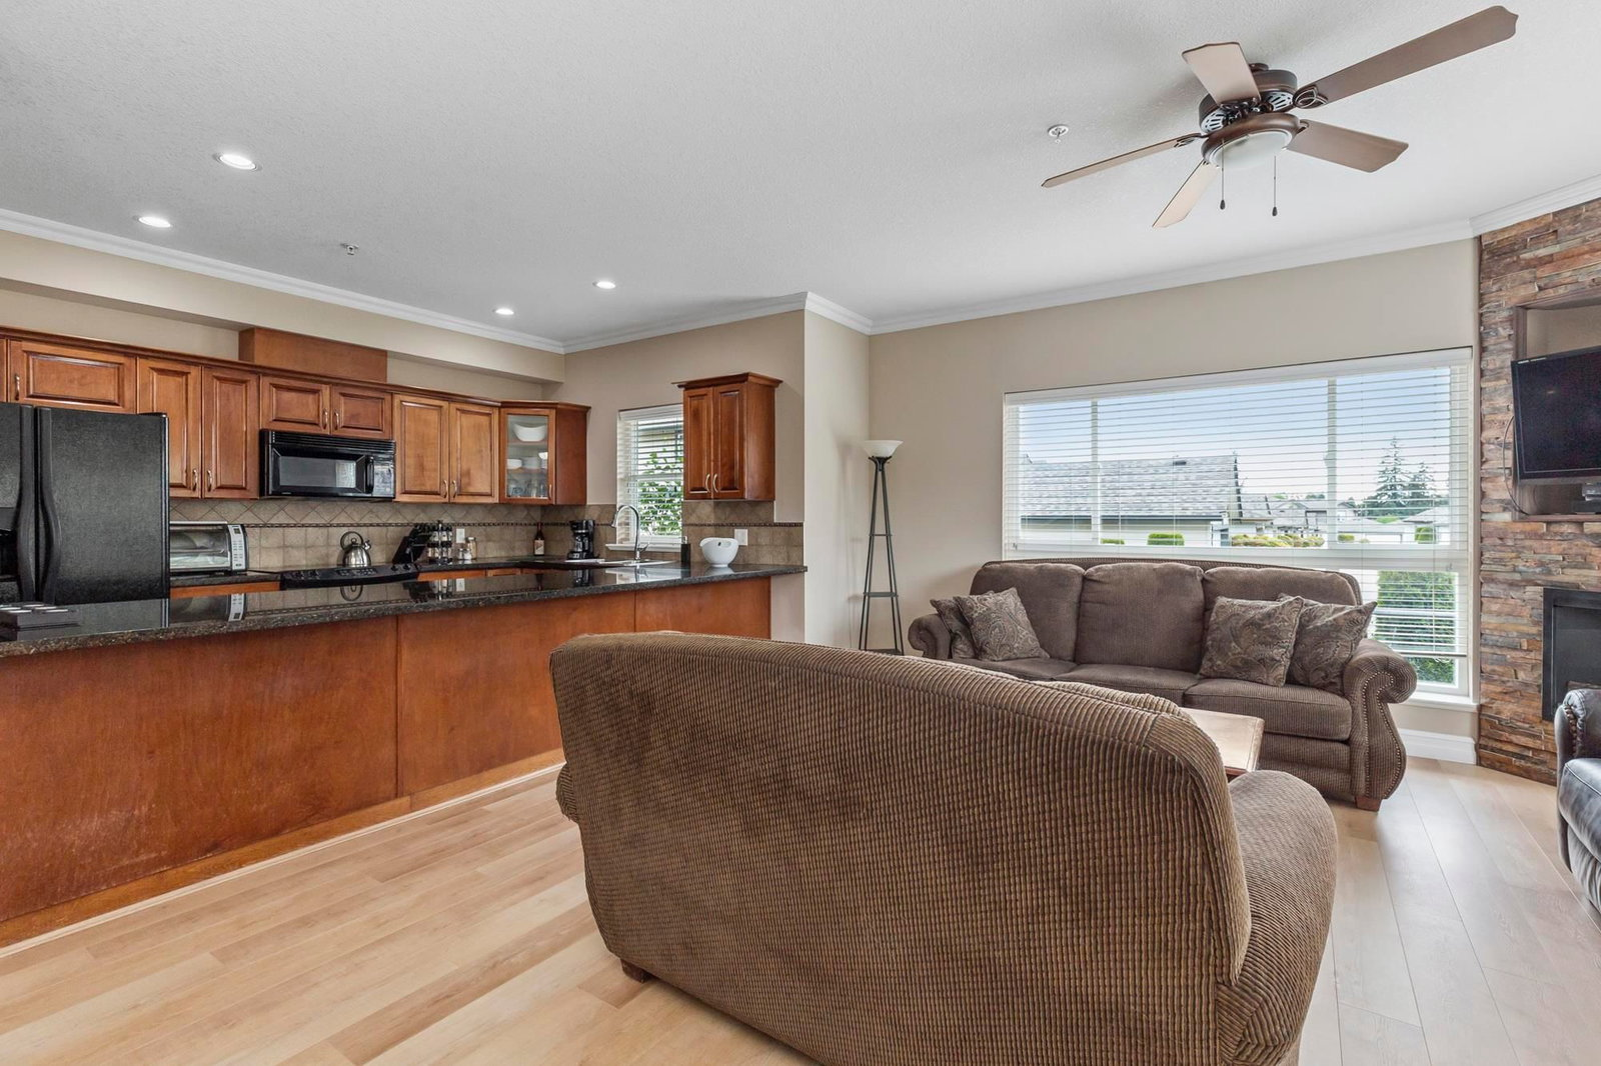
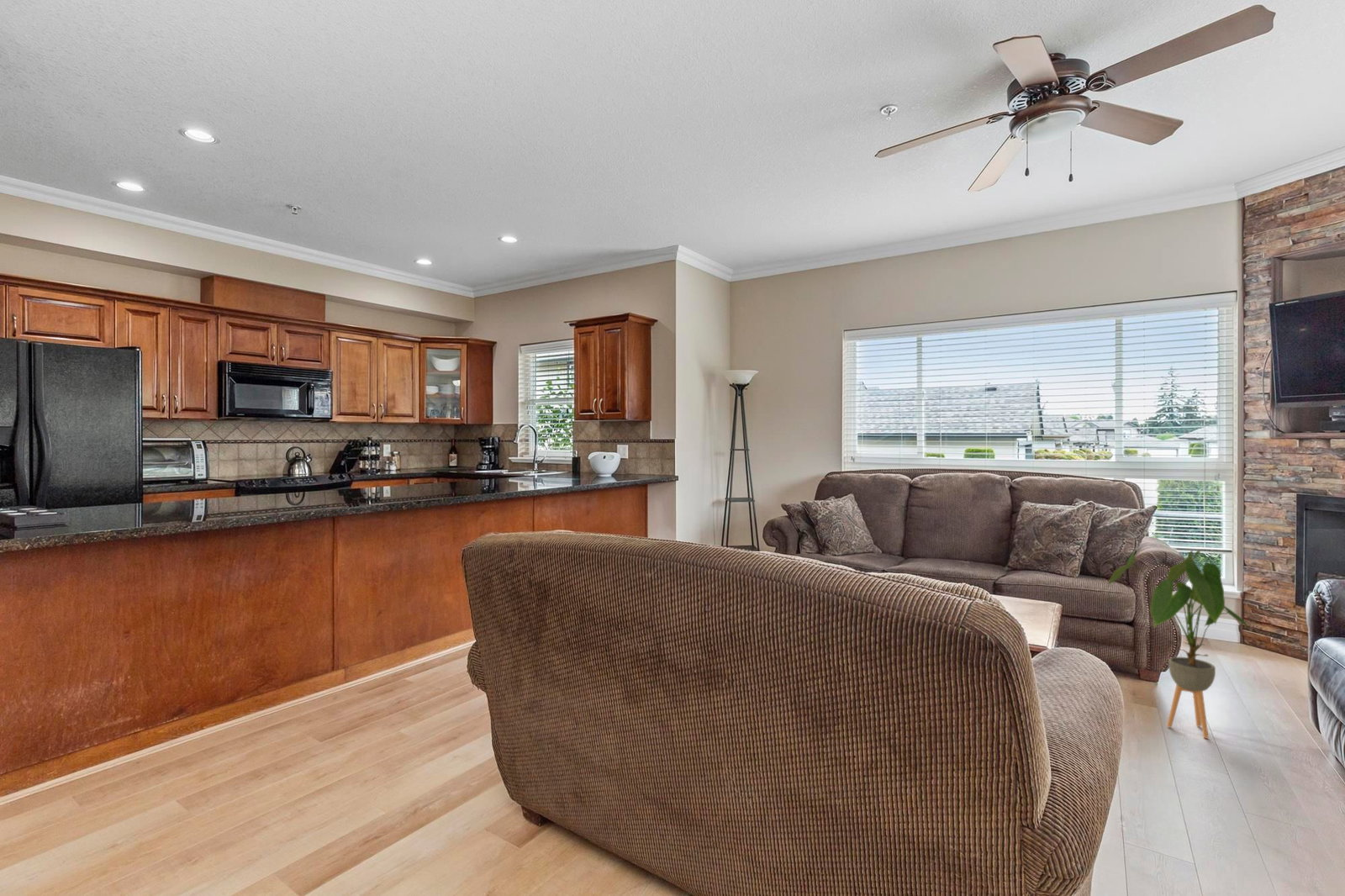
+ house plant (1187, 643)
